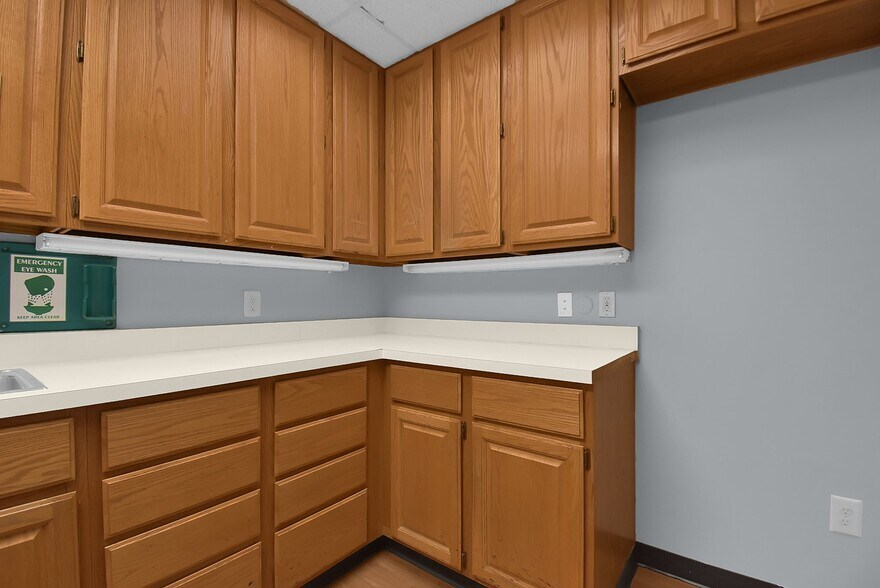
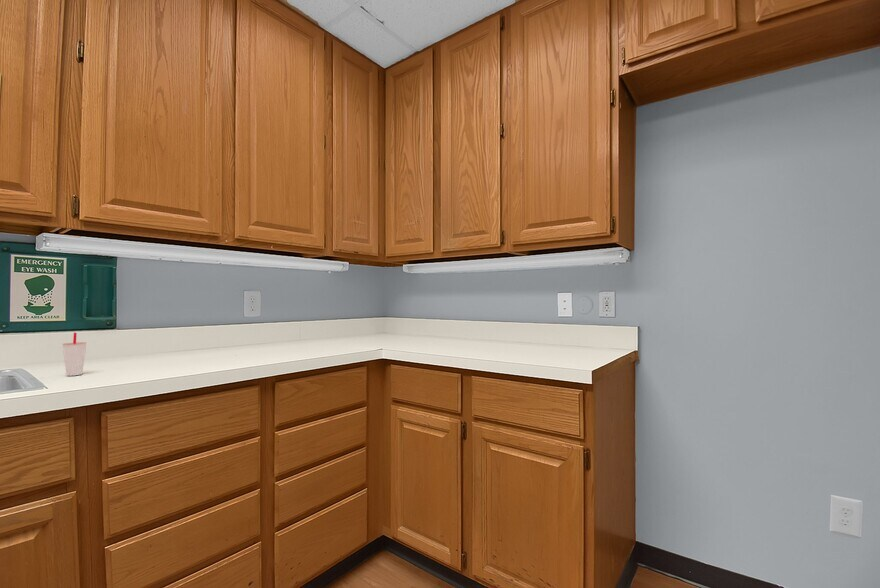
+ cup (74, 353)
